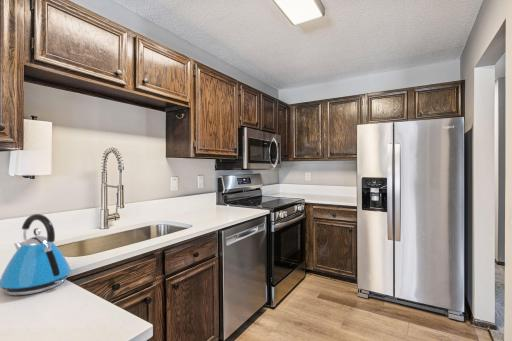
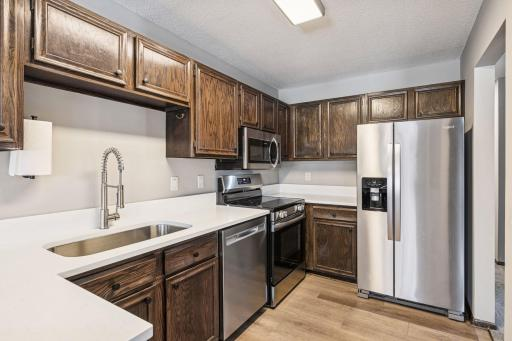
- kettle (38, 249)
